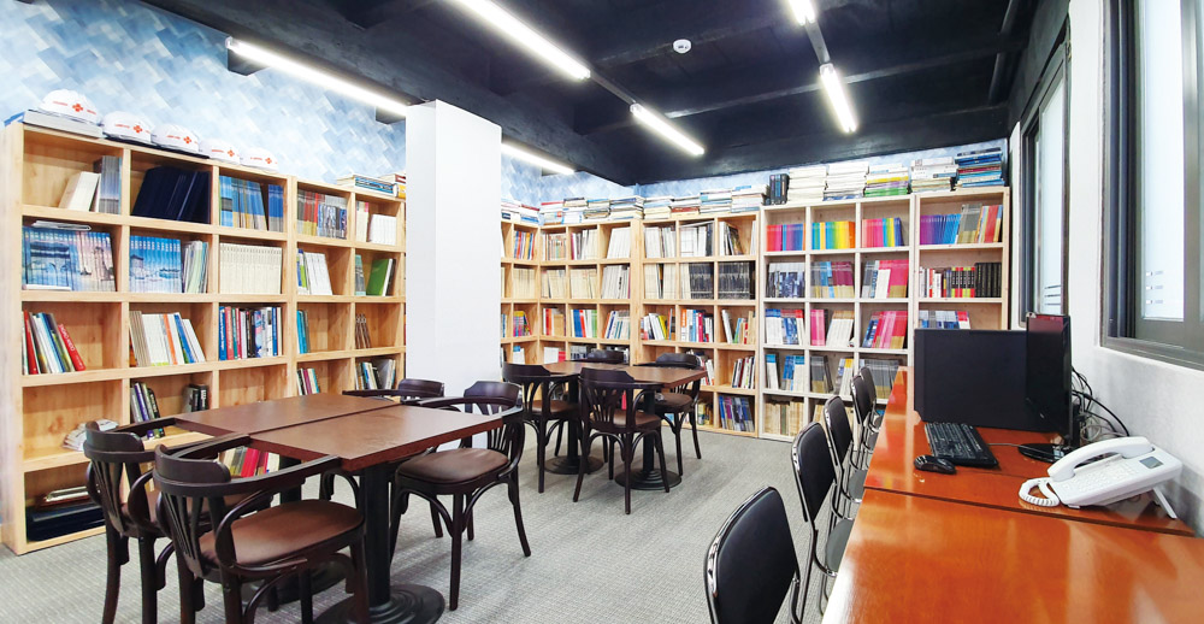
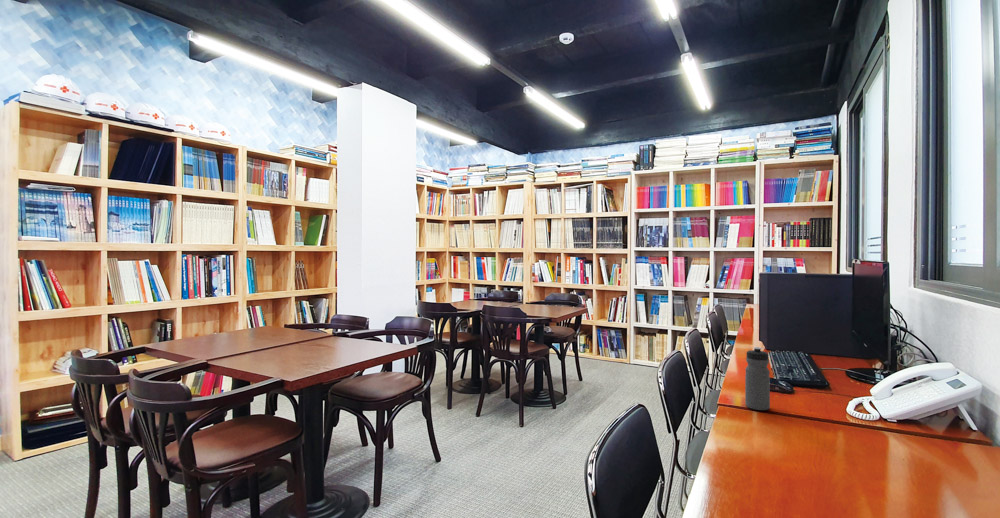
+ water bottle (757, 377)
